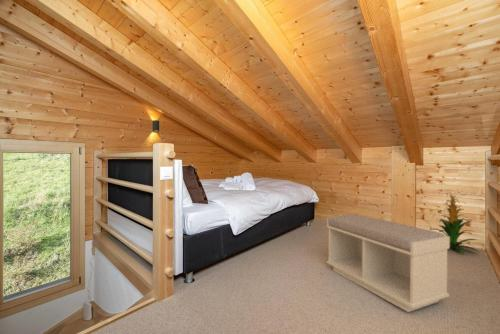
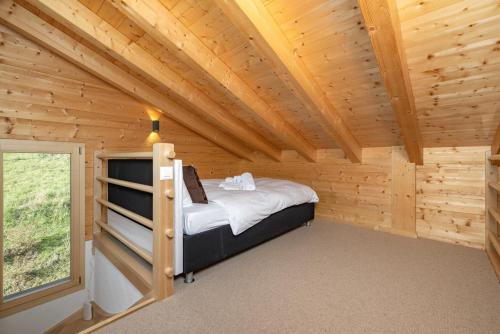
- bench (378, 253)
- indoor plant (453, 219)
